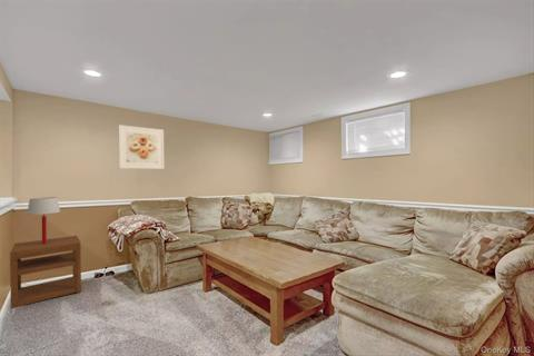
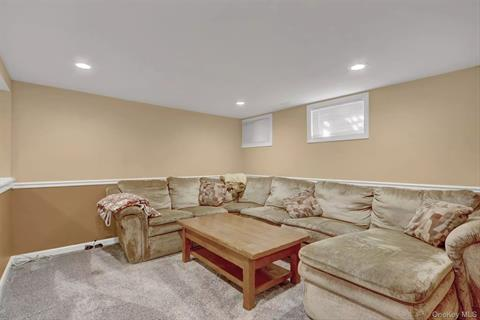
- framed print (142, 148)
- nightstand (48, 267)
- table lamp (43, 220)
